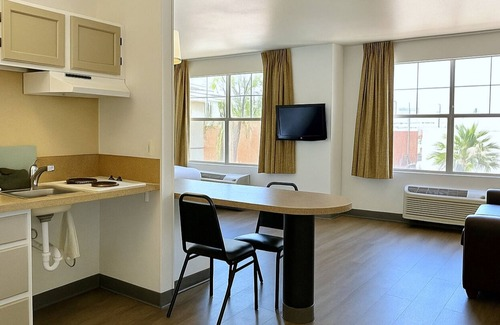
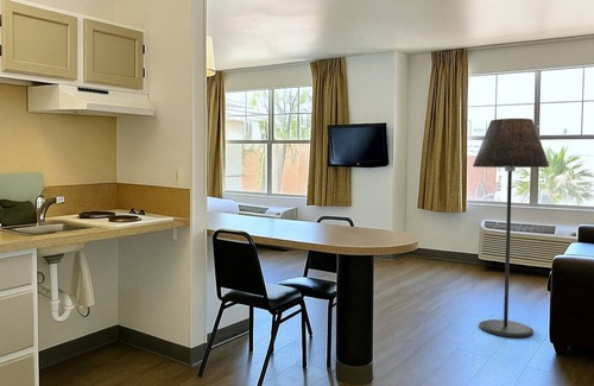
+ floor lamp (507, 224)
